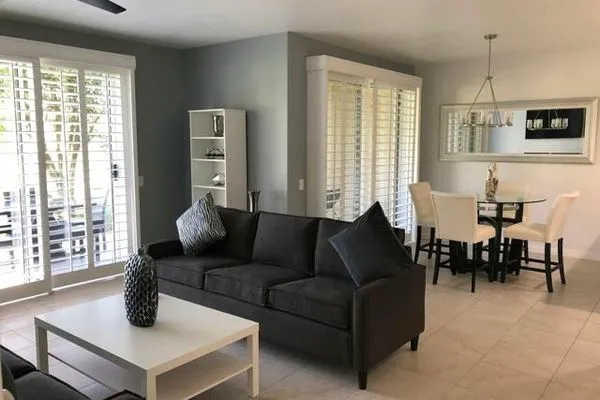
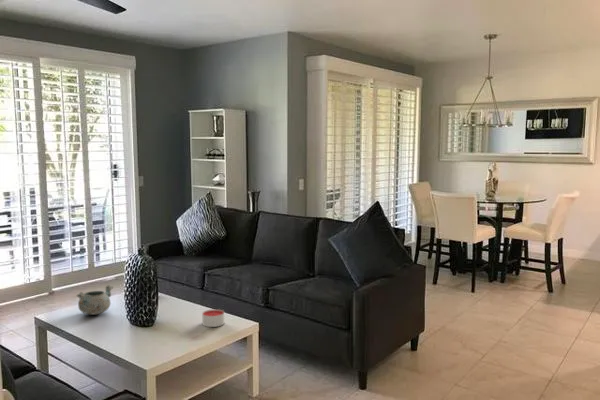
+ candle (213, 317)
+ decorative bowl (95, 300)
